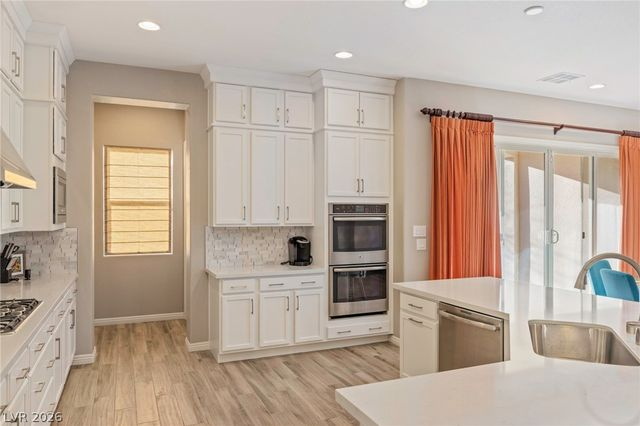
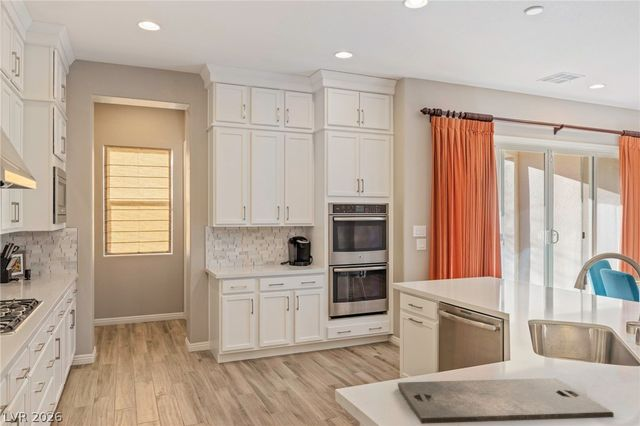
+ cutting board (496, 398)
